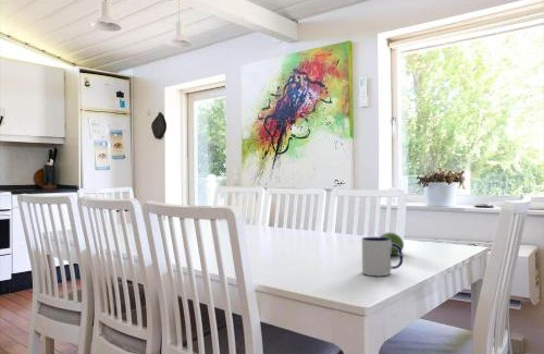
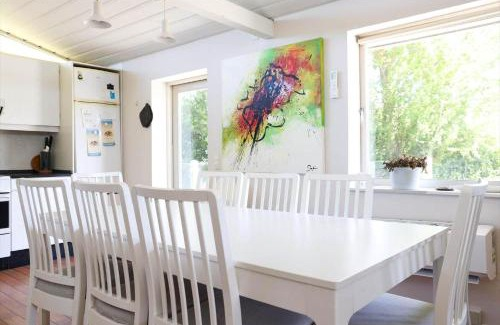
- mug (382, 256)
- fruit (391, 242)
